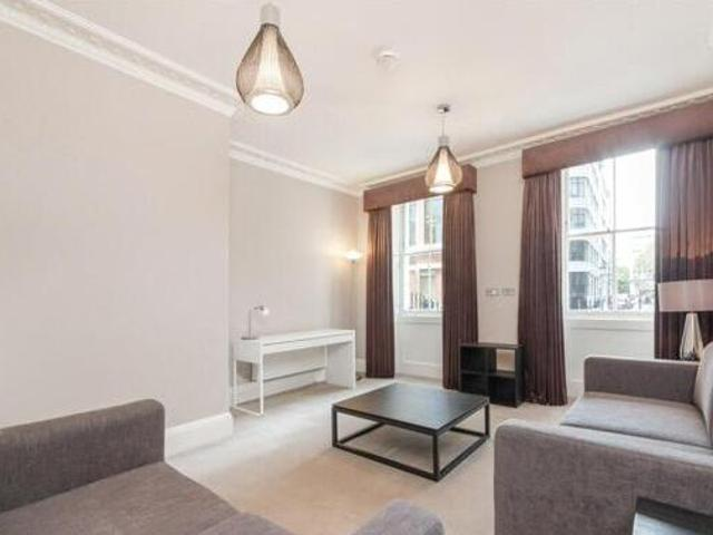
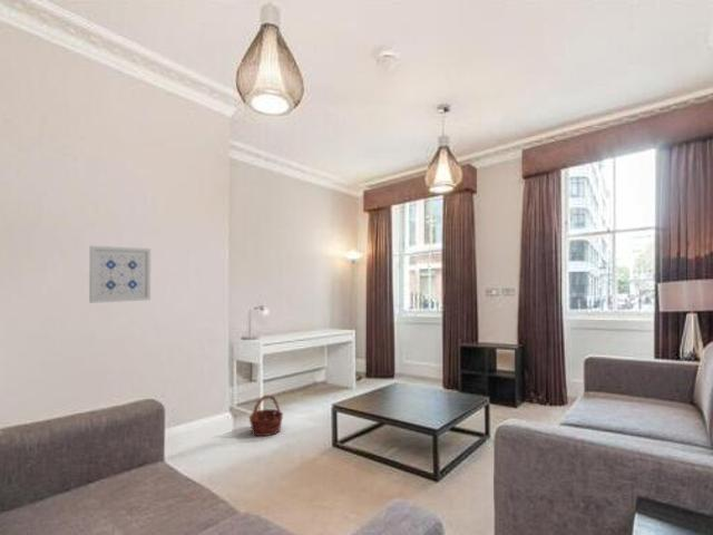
+ wall art (121, 274)
+ basket (265, 412)
